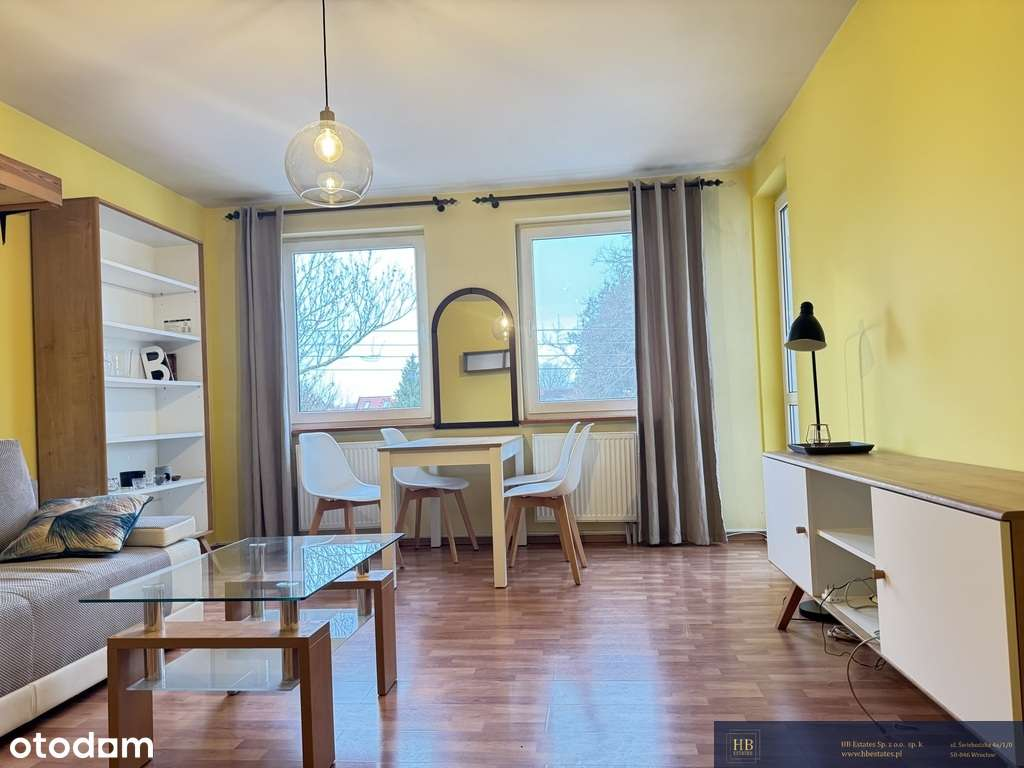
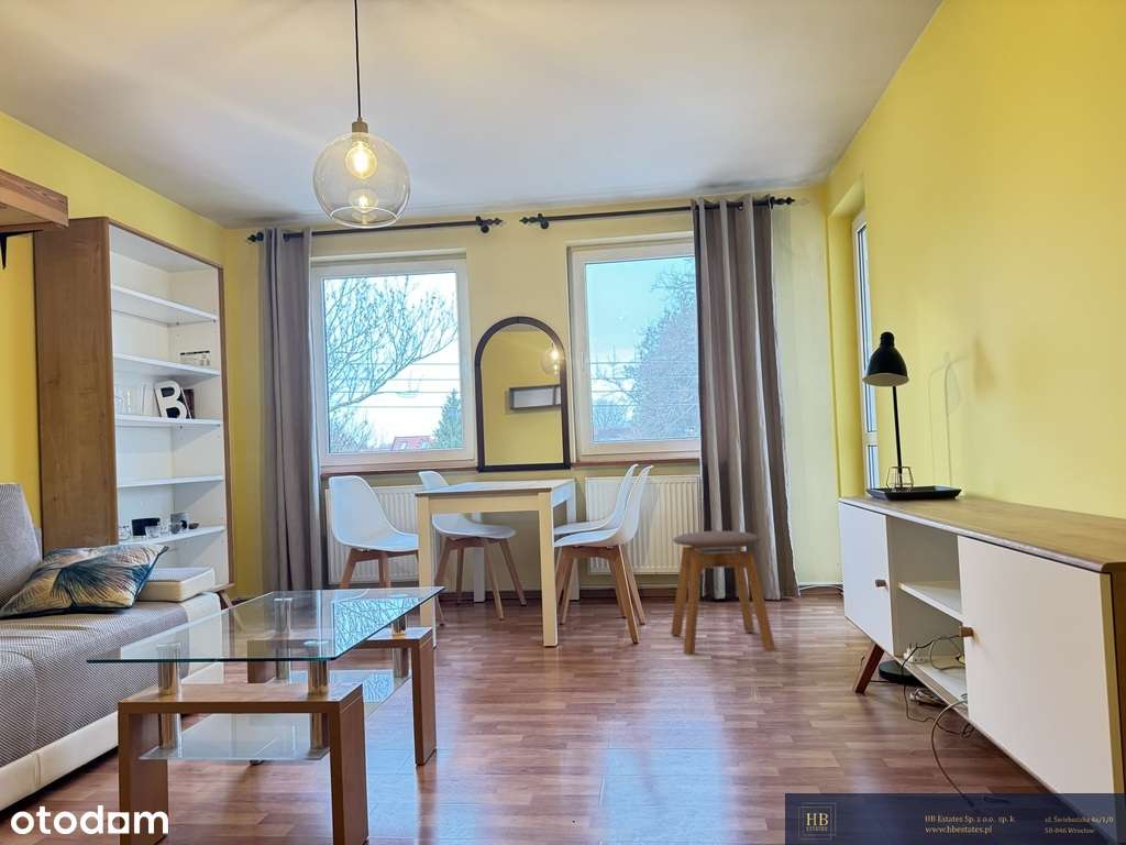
+ stool (737, 585)
